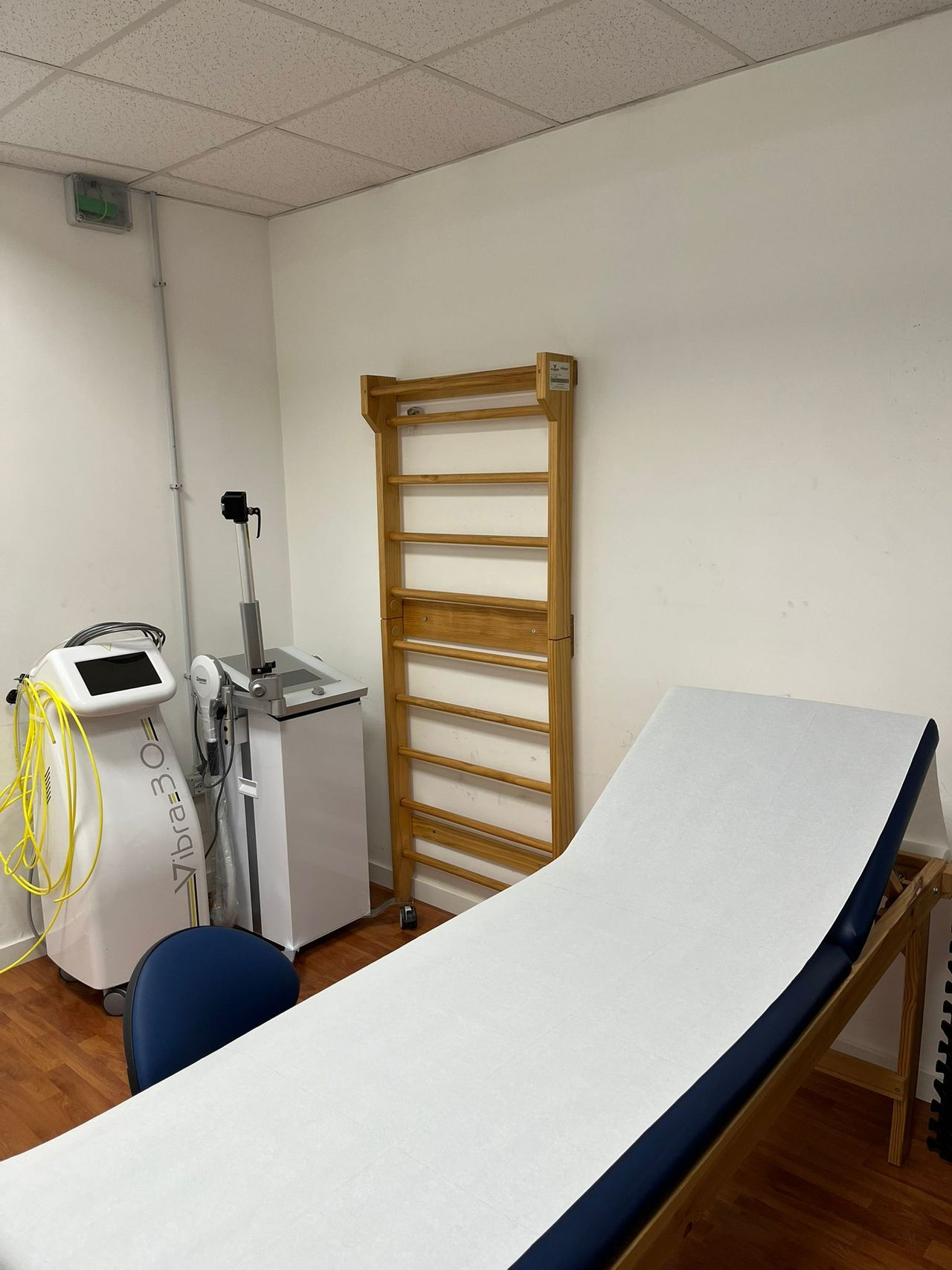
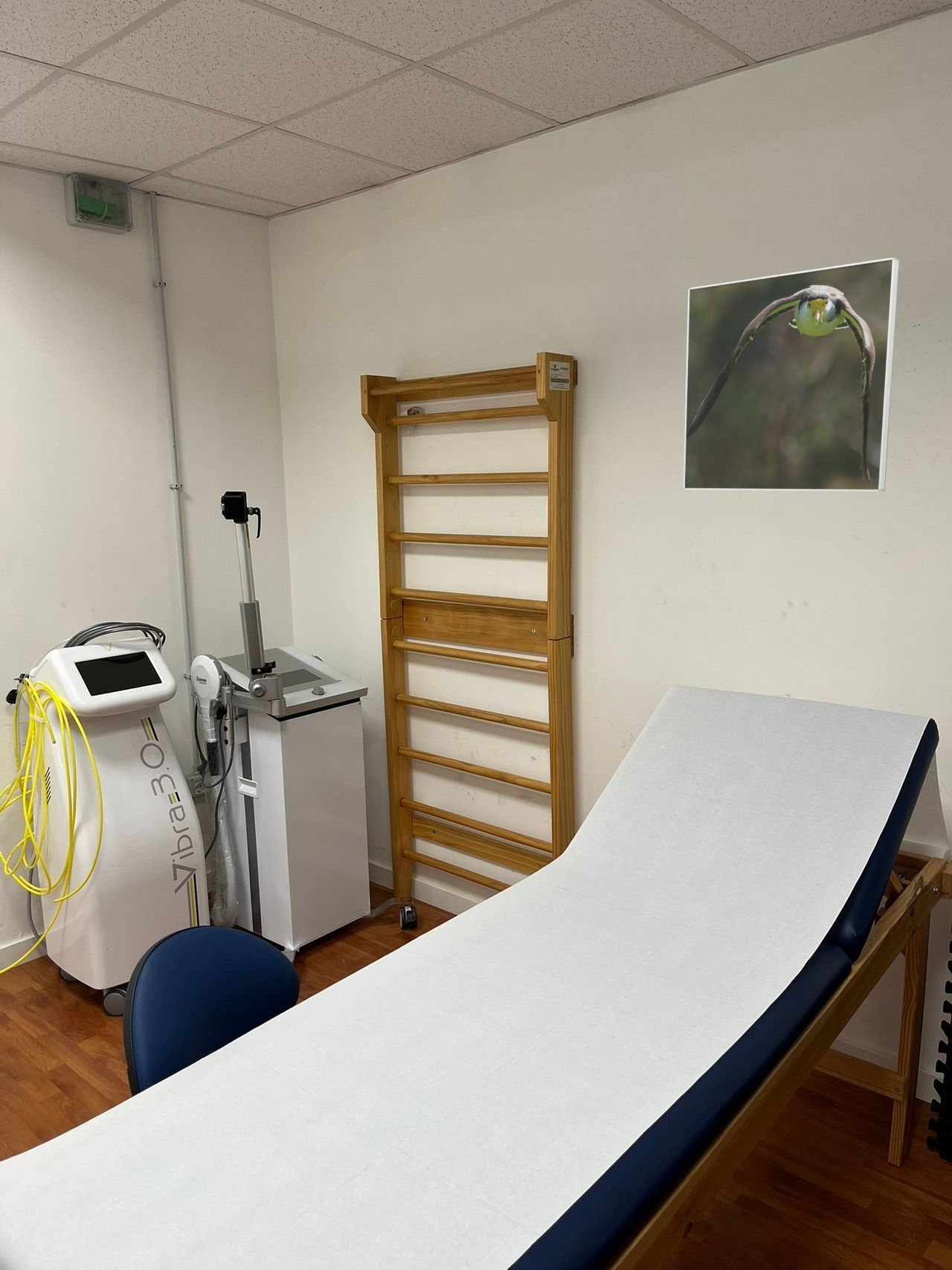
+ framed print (782, 384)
